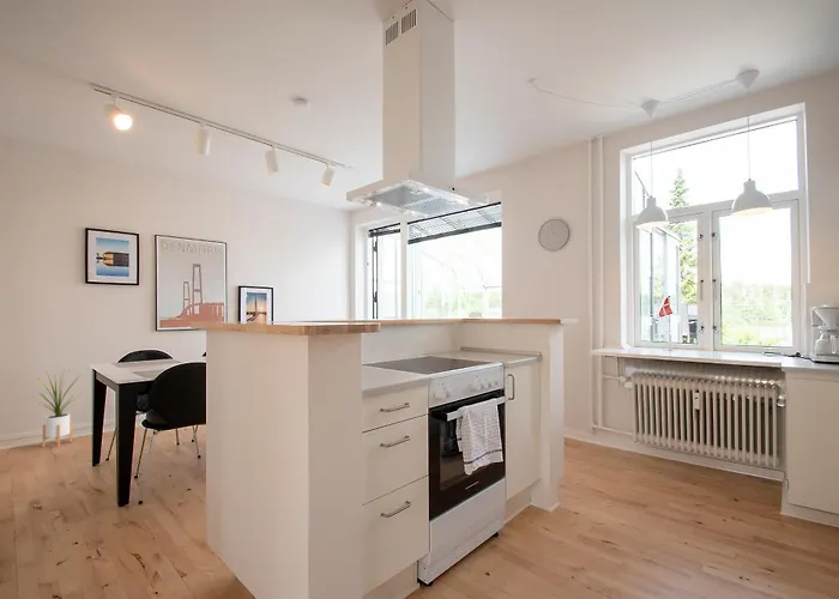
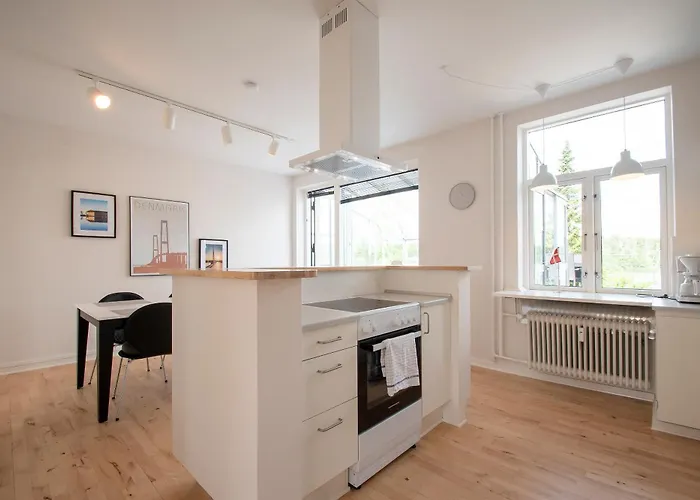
- house plant (58, 406)
